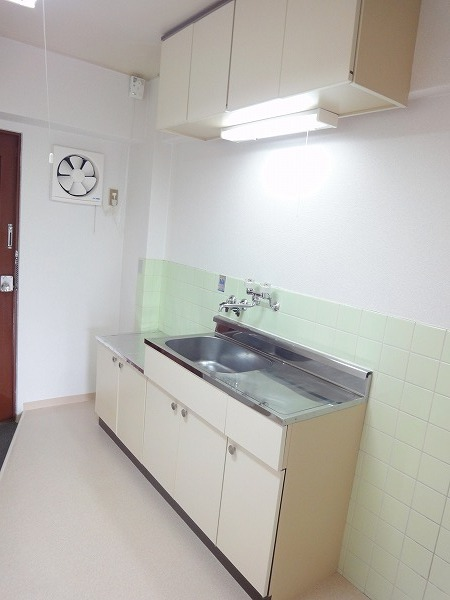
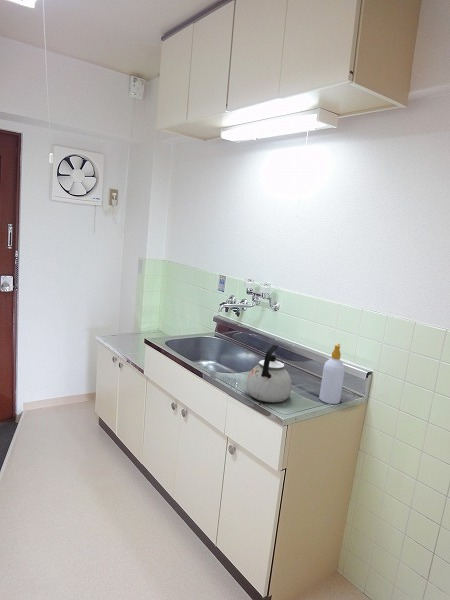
+ soap bottle (333, 373)
+ kettle (270, 371)
